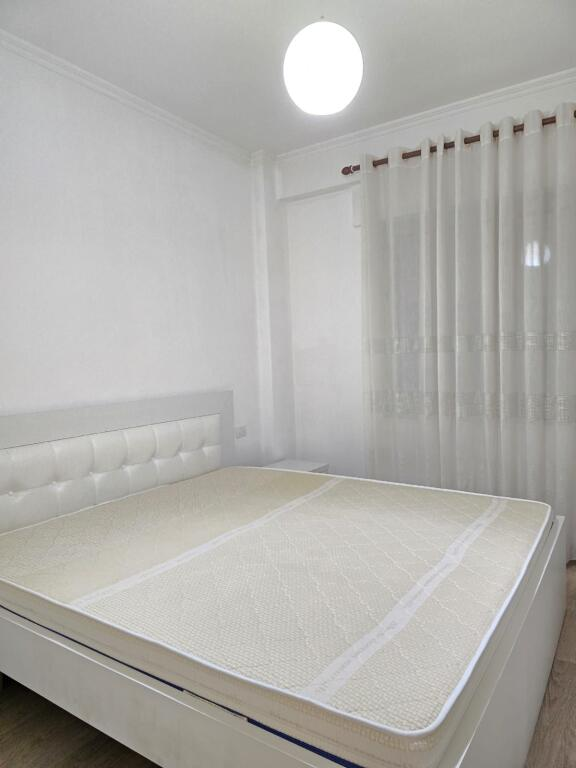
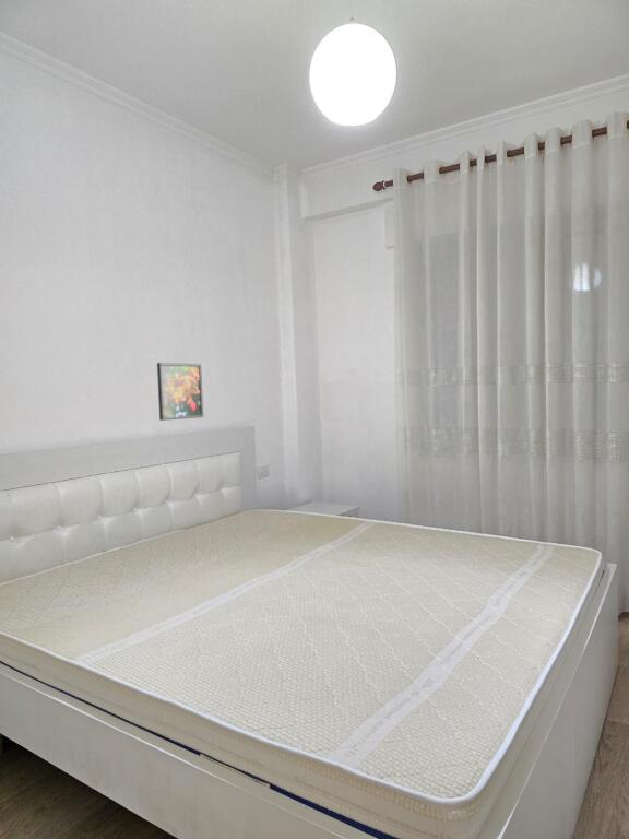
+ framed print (180, 391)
